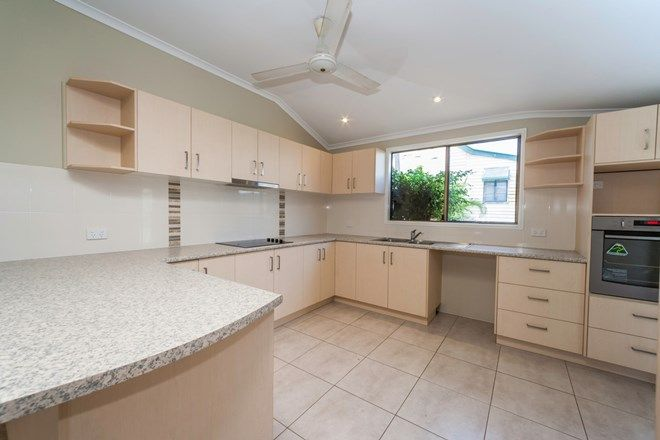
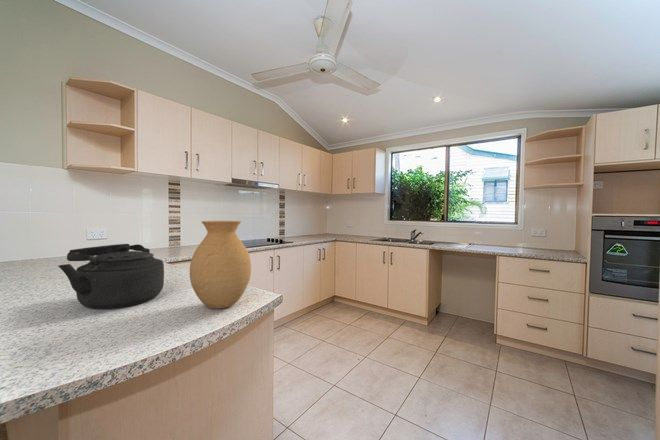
+ kettle (120, 272)
+ vase (221, 263)
